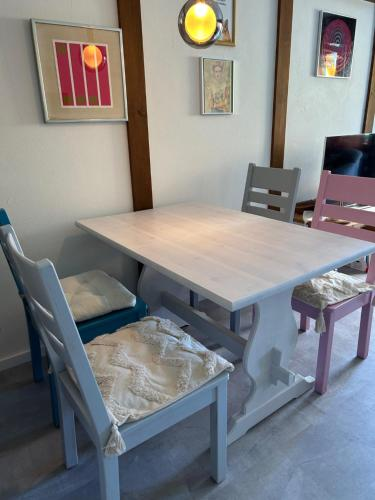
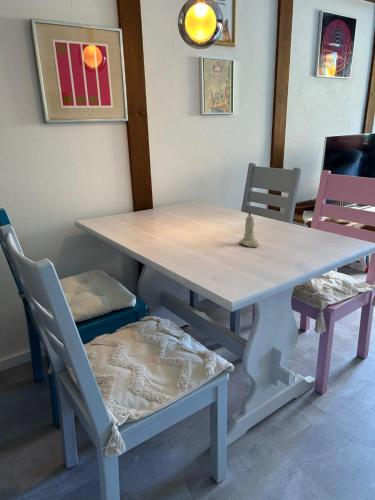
+ candle (250, 226)
